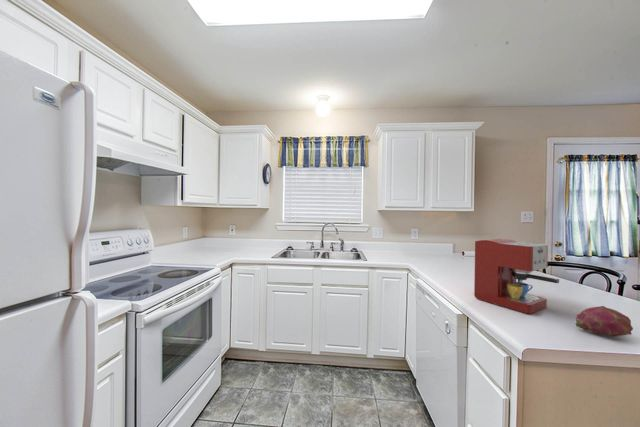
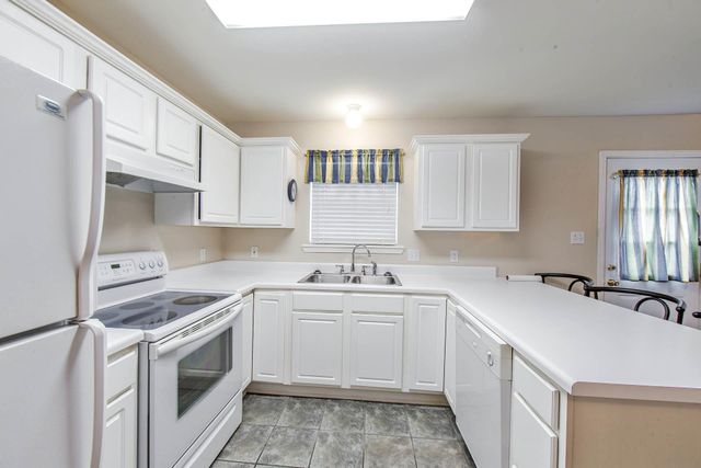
- coffee maker (508, 271)
- fruit (602, 319)
